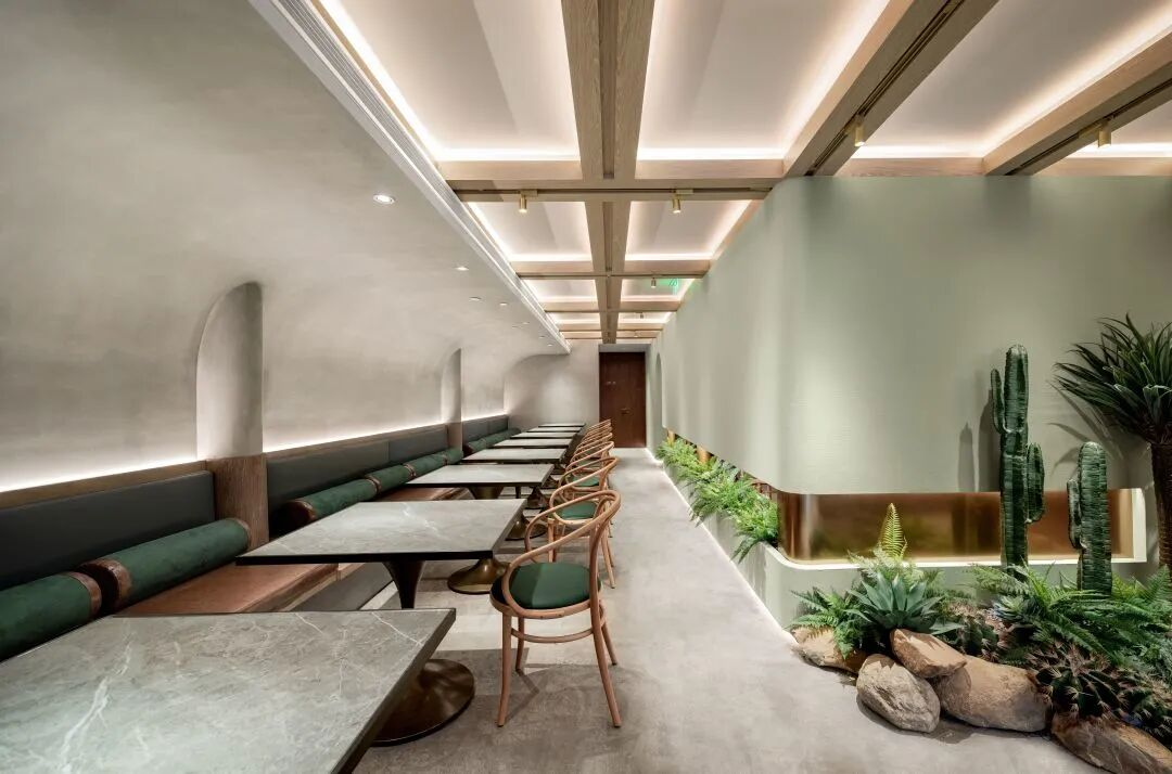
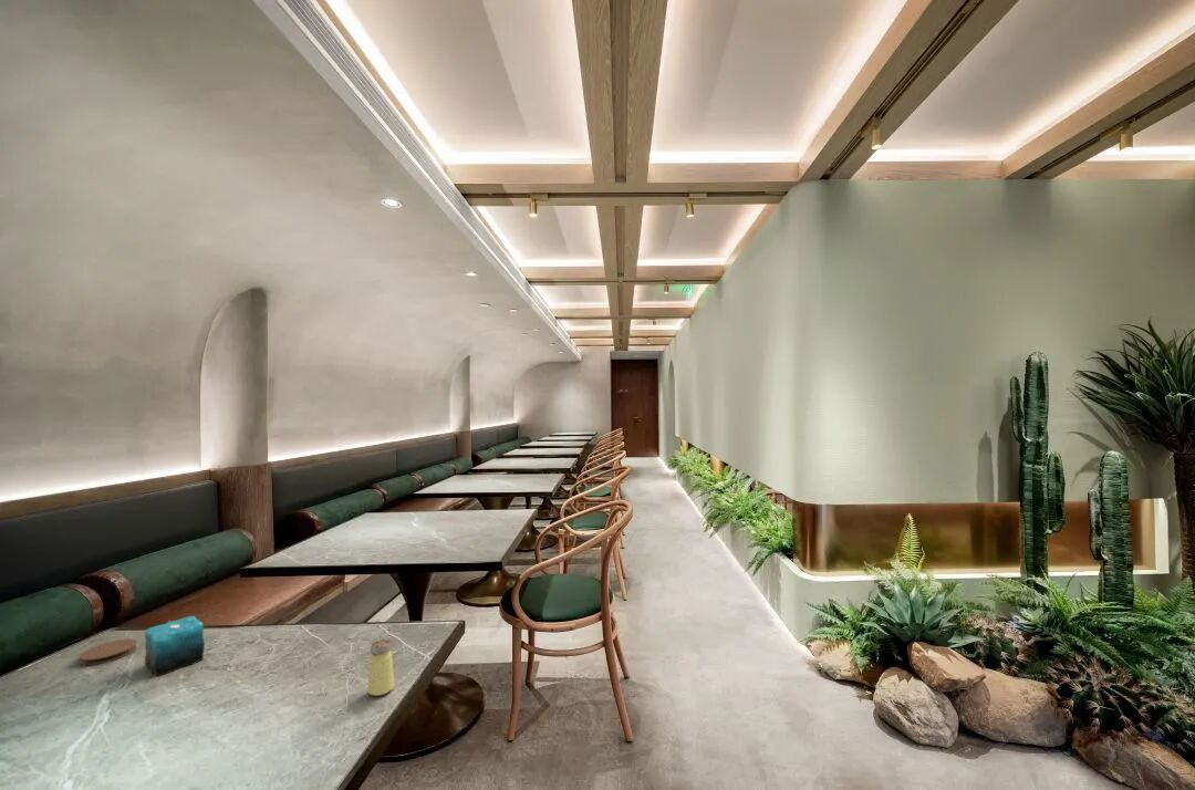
+ saltshaker (381, 665)
+ candle (175, 636)
+ coaster (108, 651)
